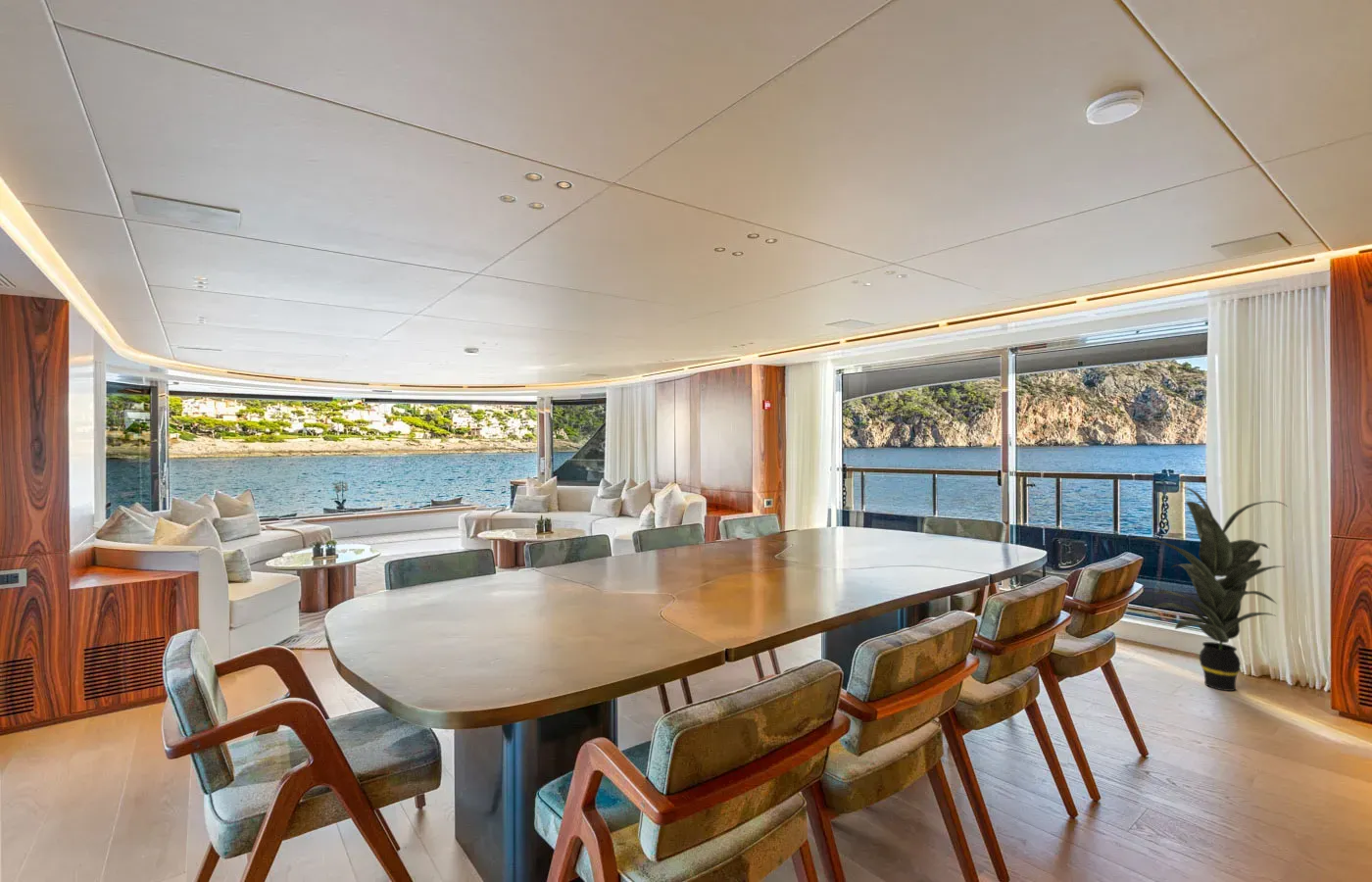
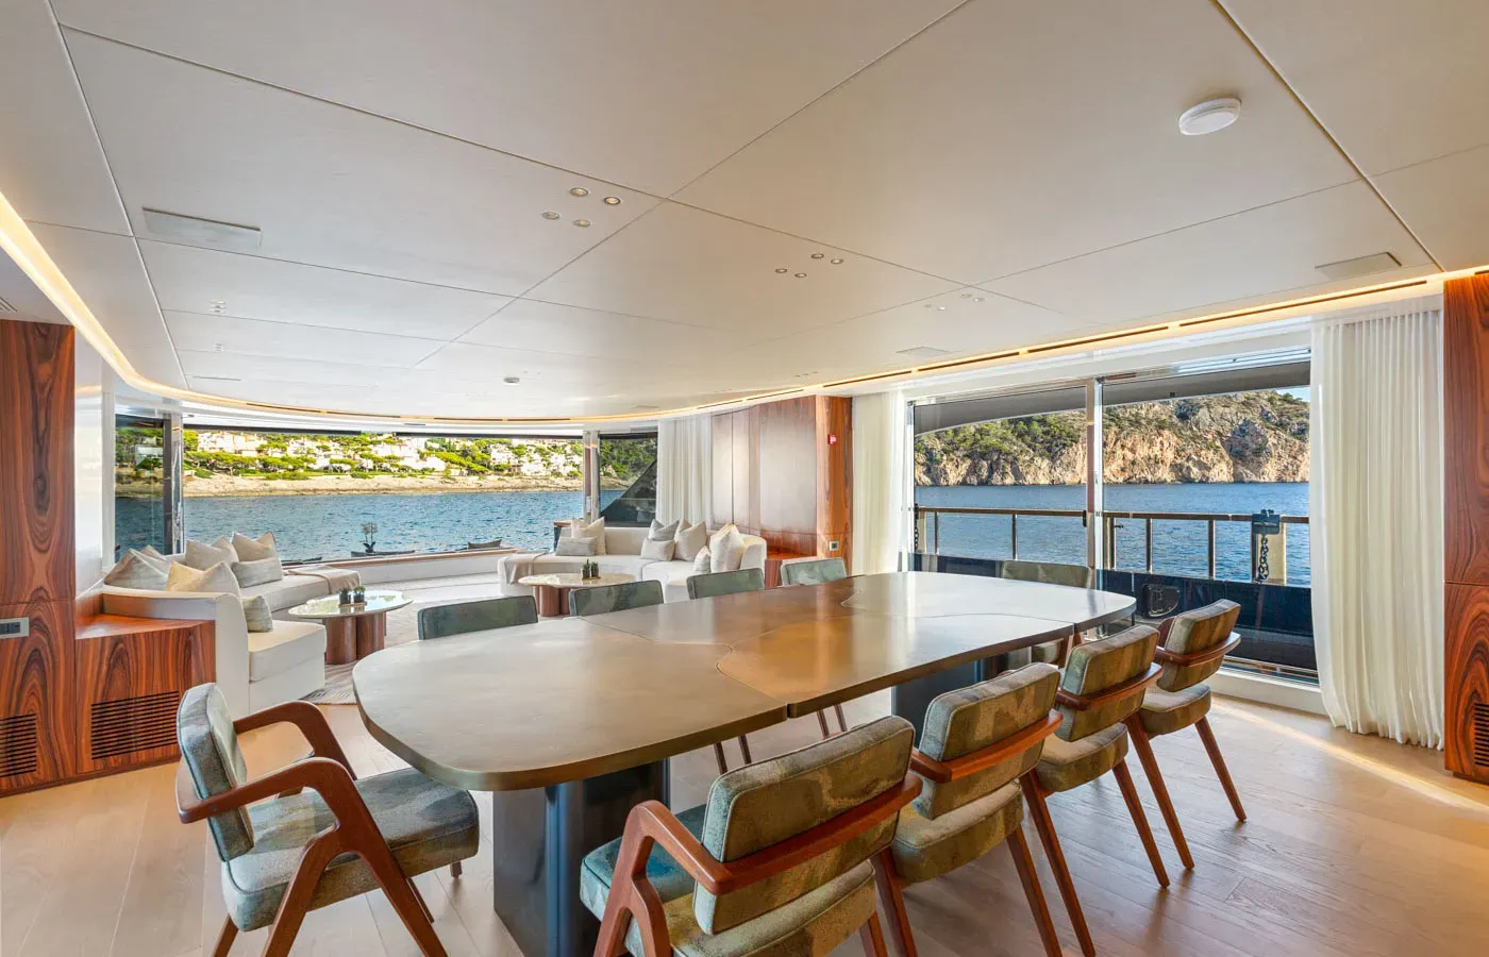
- indoor plant (1210, 585)
